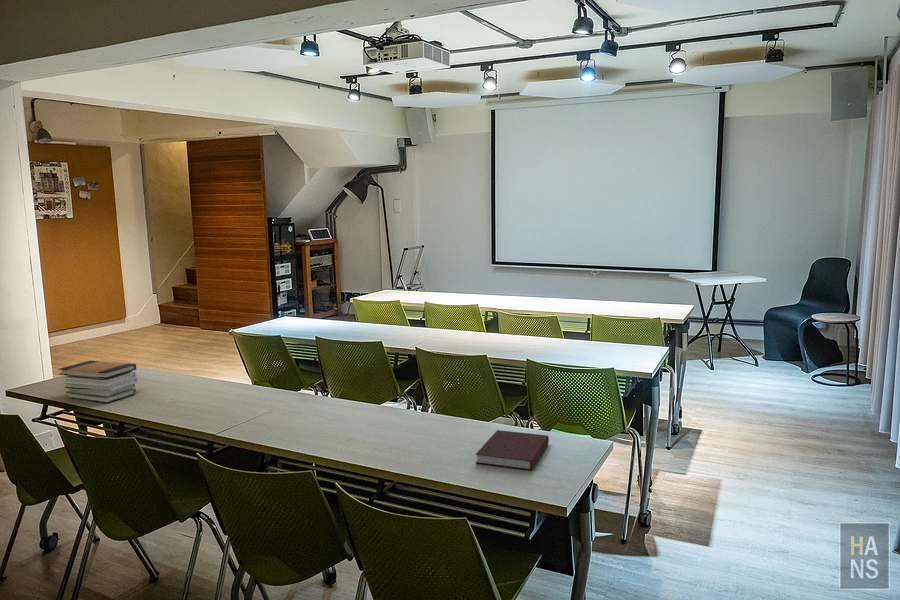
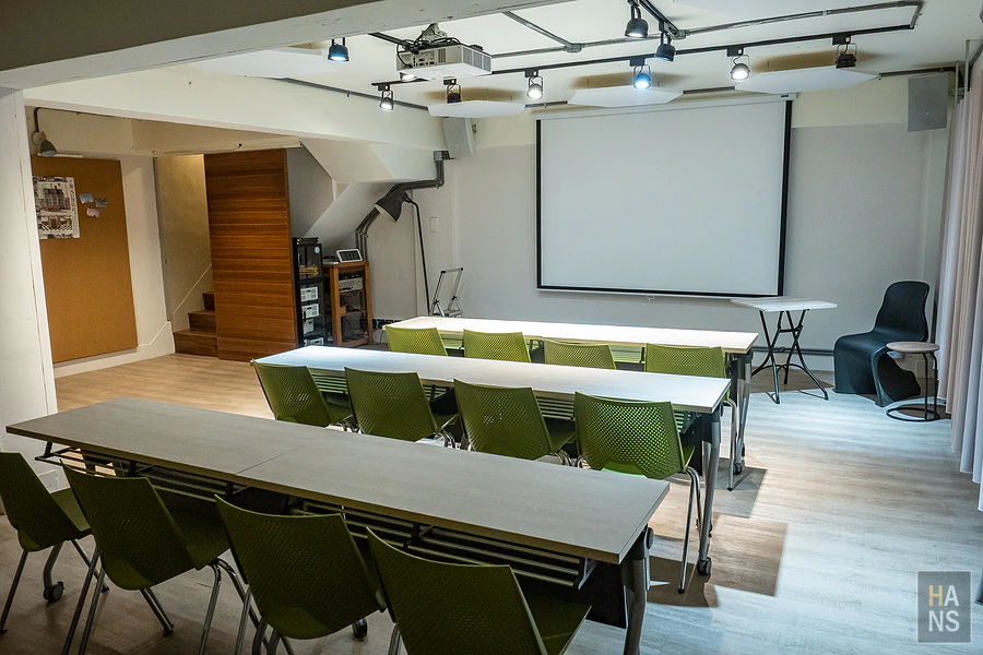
- book stack (100, 381)
- notebook (513, 448)
